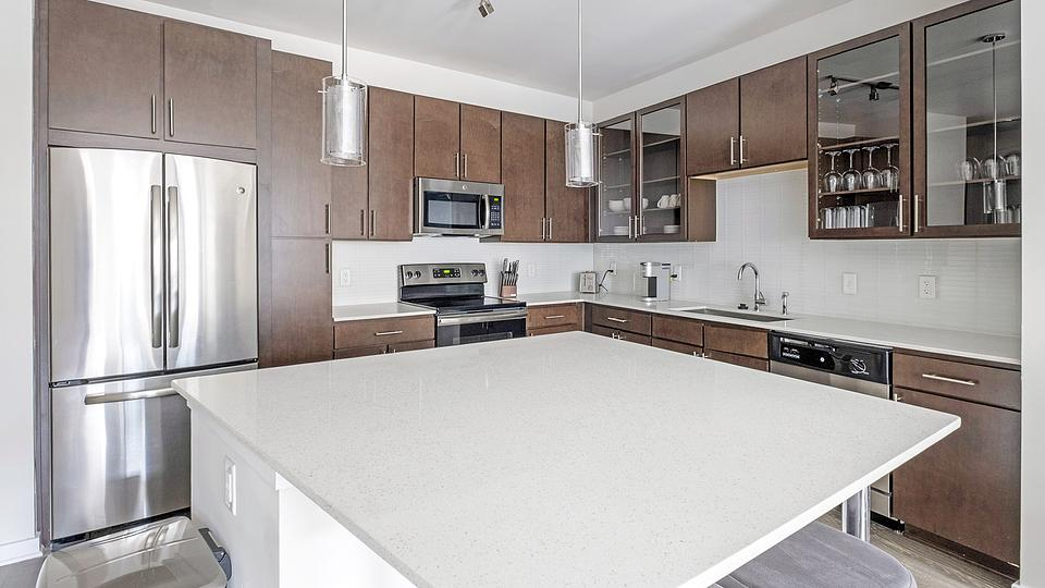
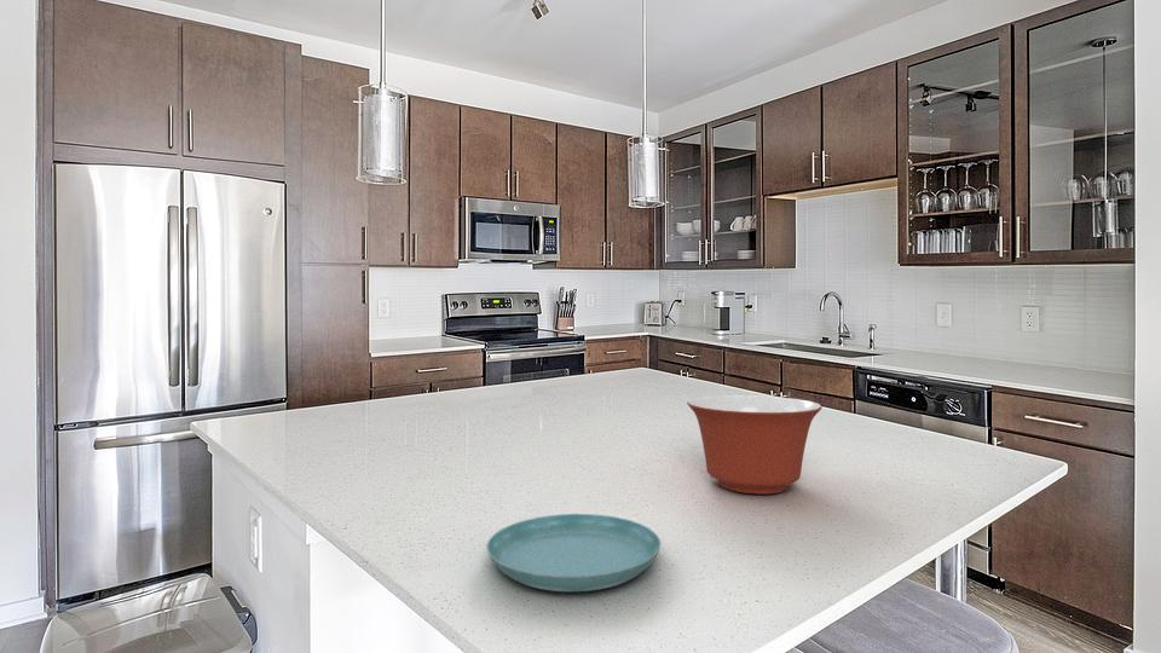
+ saucer (573, 551)
+ mixing bowl (752, 444)
